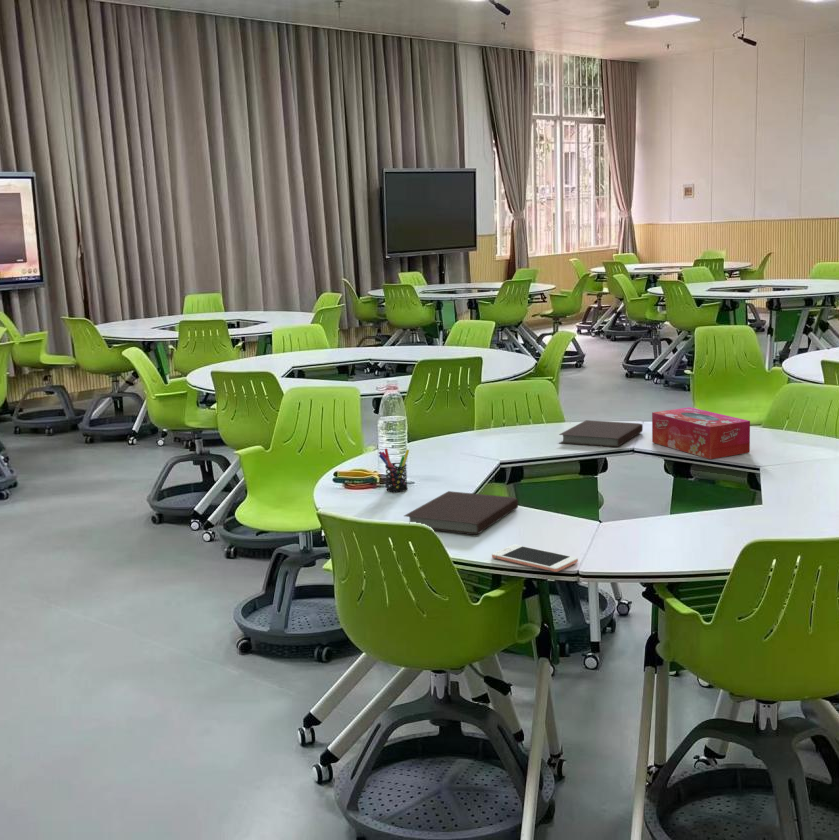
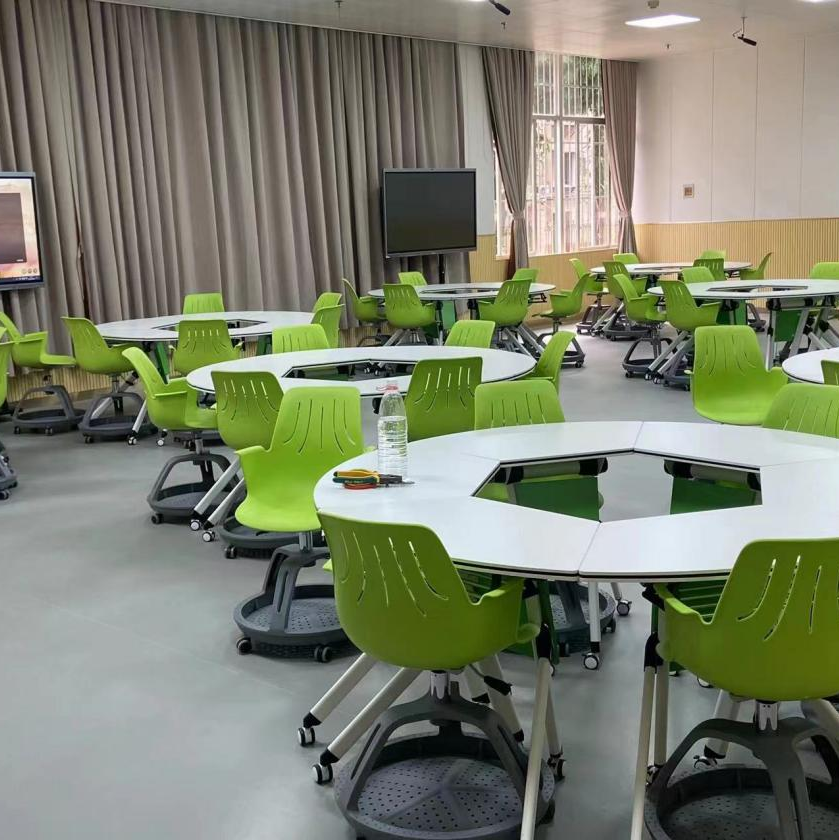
- tissue box (699, 432)
- notebook (462, 512)
- pen holder (396, 469)
- cell phone (534, 557)
- notebook (601, 433)
